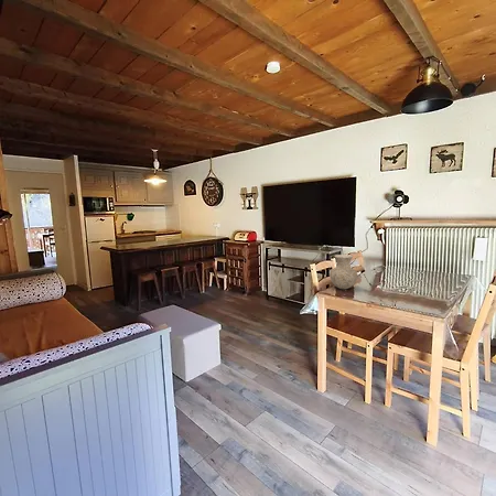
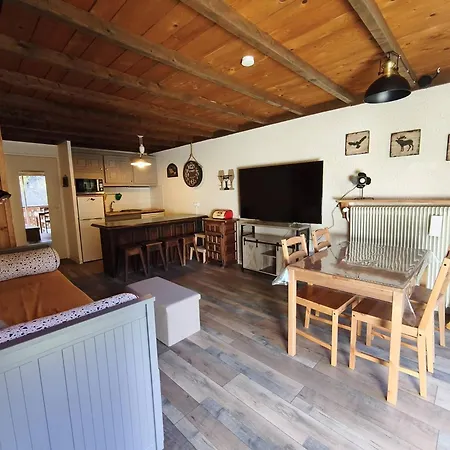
- vase (343, 271)
